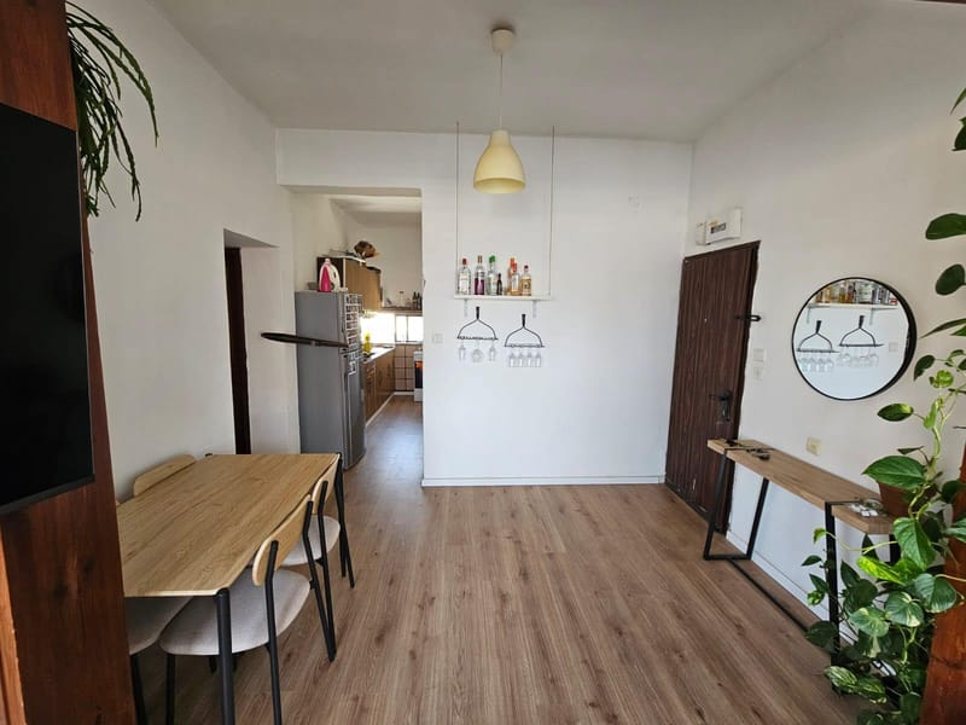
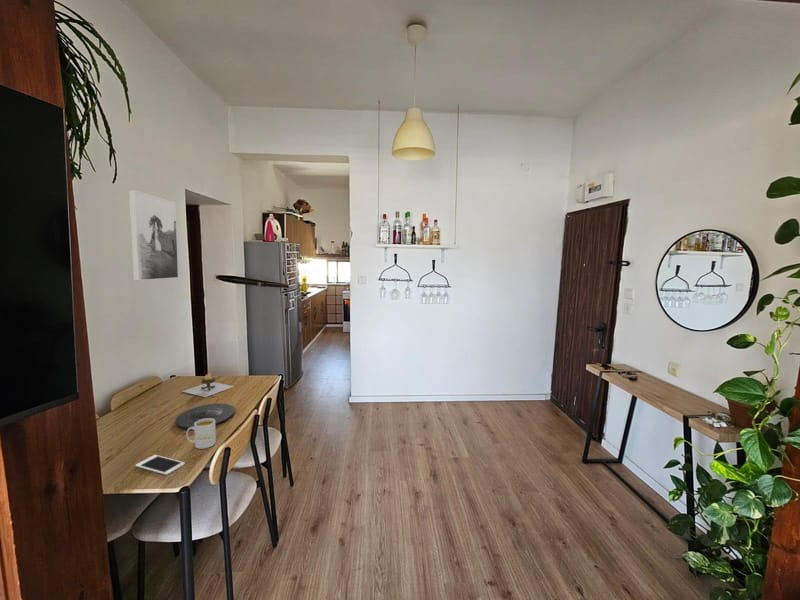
+ candle (208, 380)
+ mug (201, 433)
+ cell phone (160, 464)
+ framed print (156, 238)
+ plate (206, 413)
